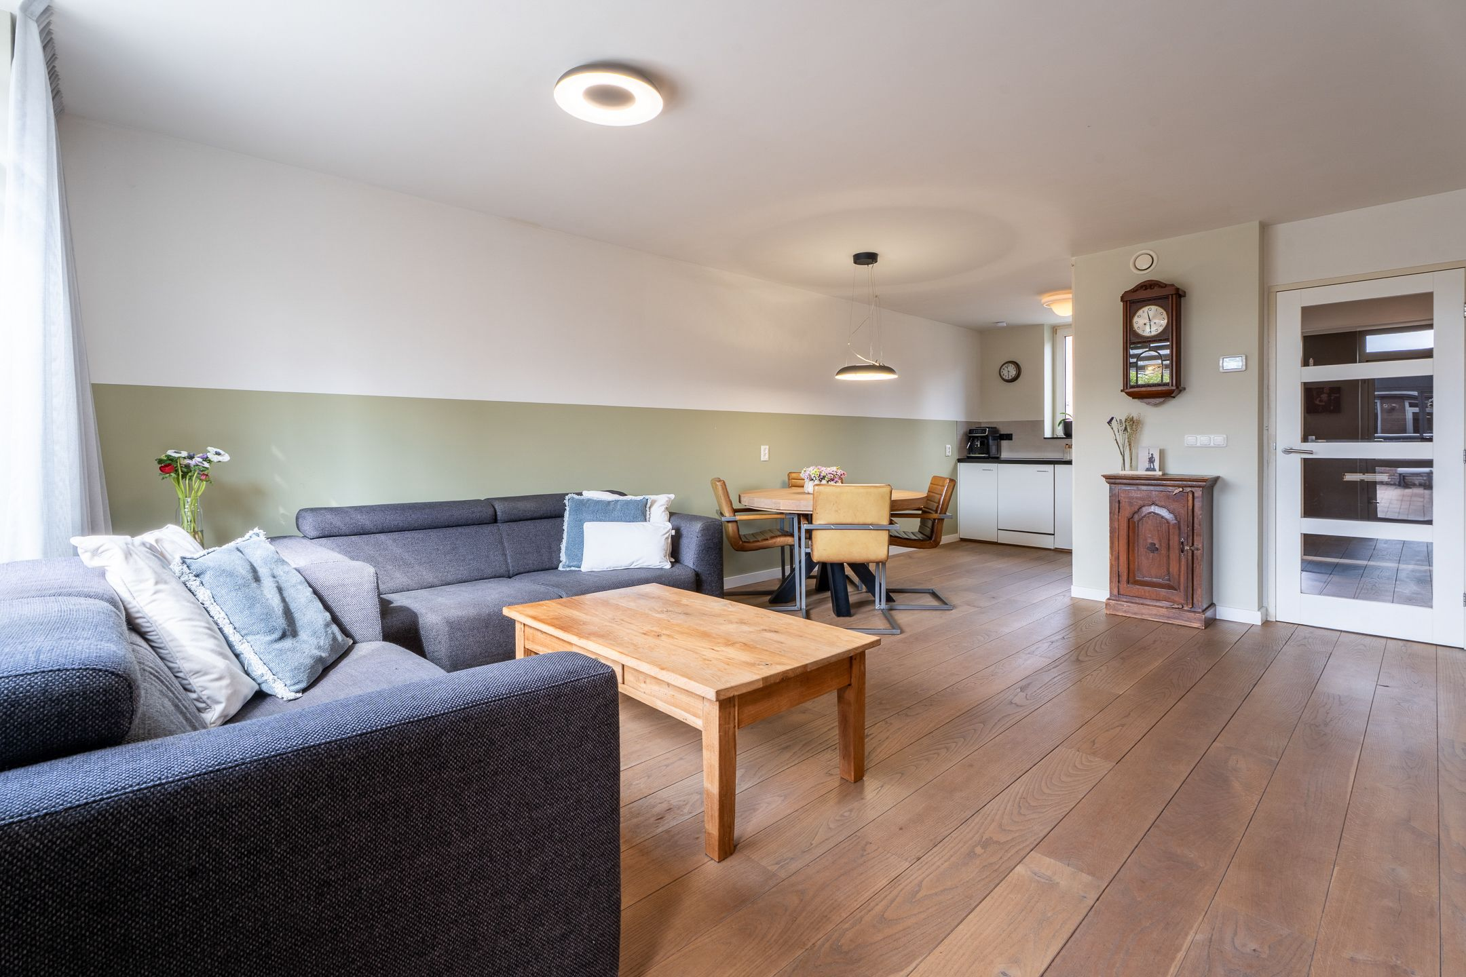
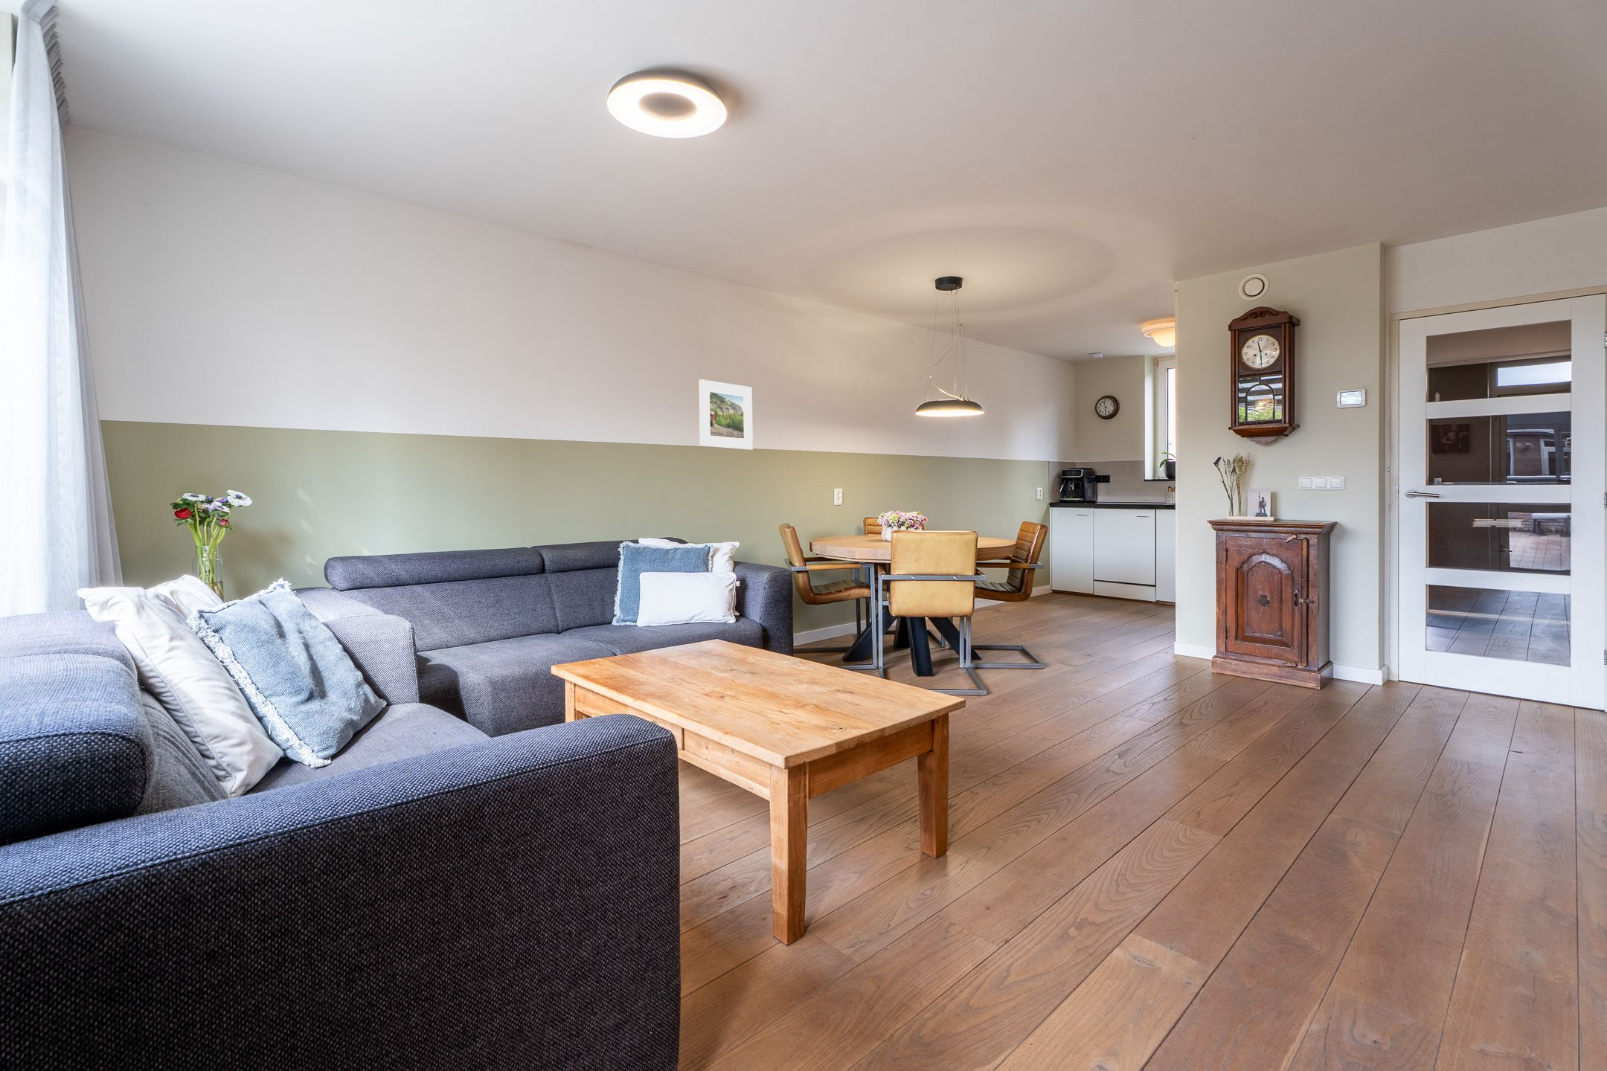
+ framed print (726, 416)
